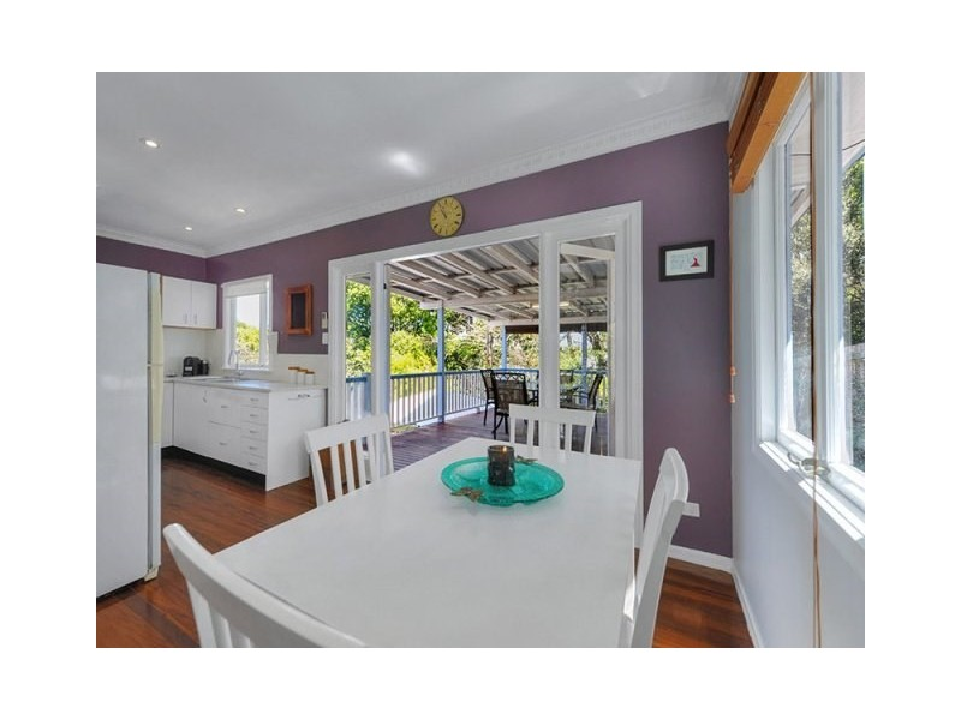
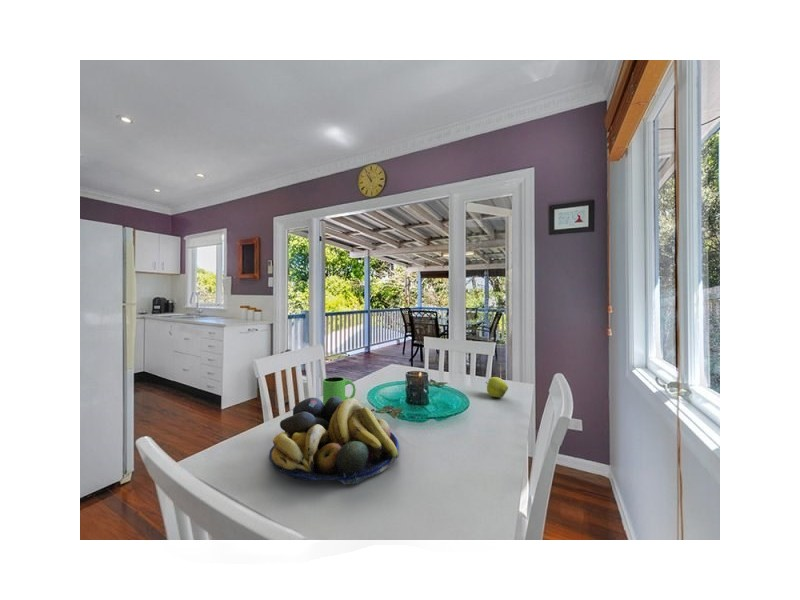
+ mug (339, 392)
+ fruit bowl (337, 425)
+ apple (496, 387)
